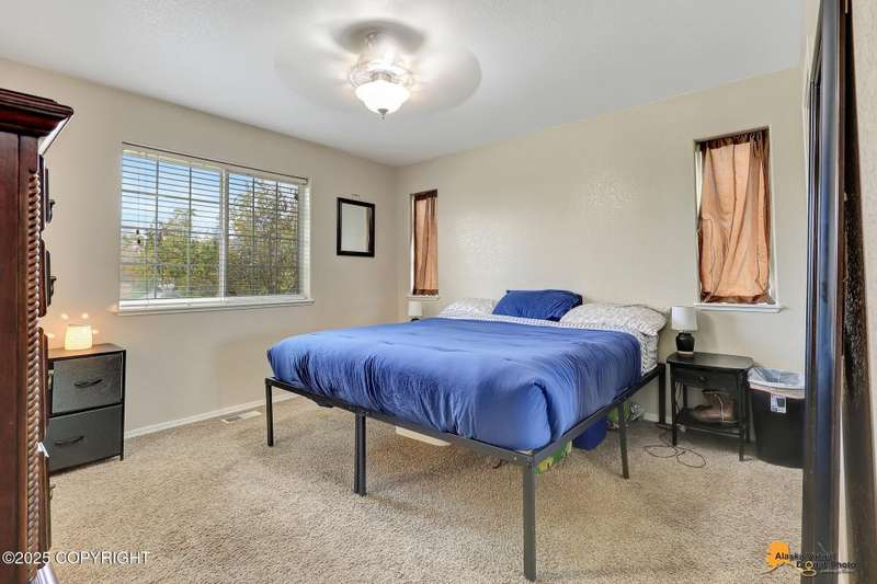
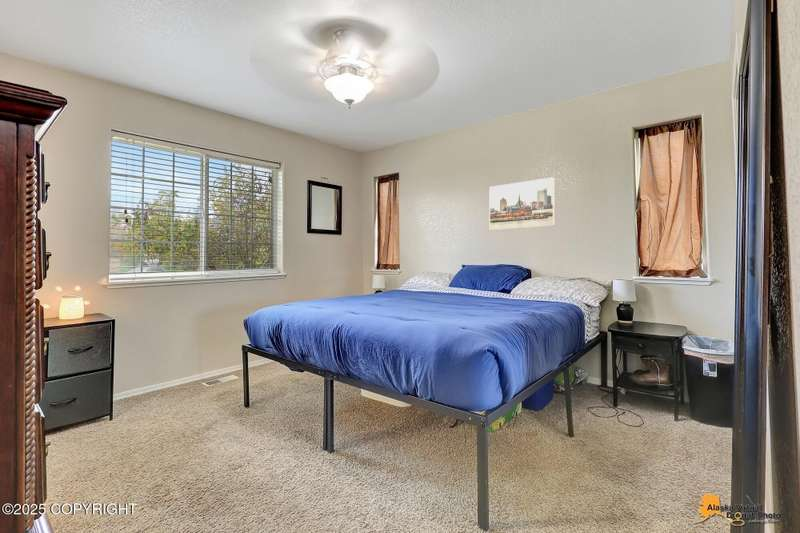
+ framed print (520, 205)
